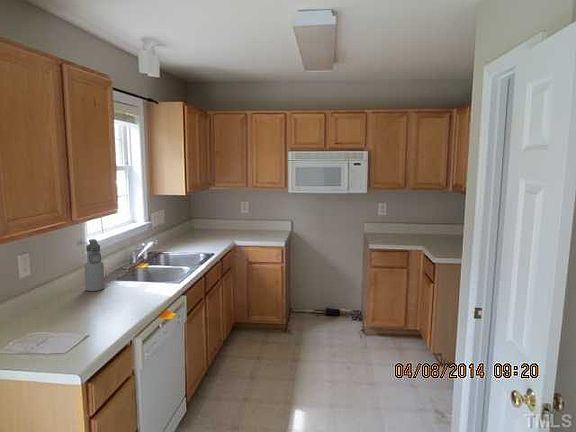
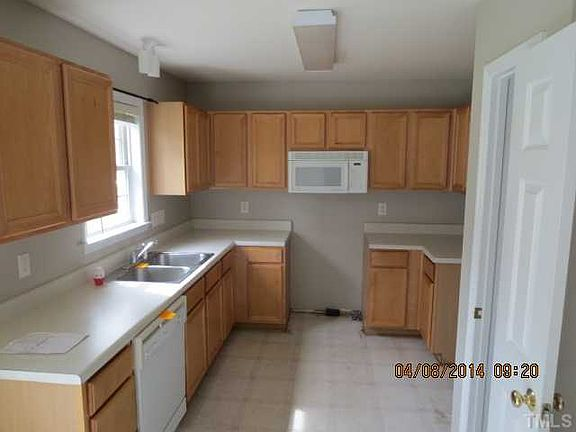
- water bottle (94, 264)
